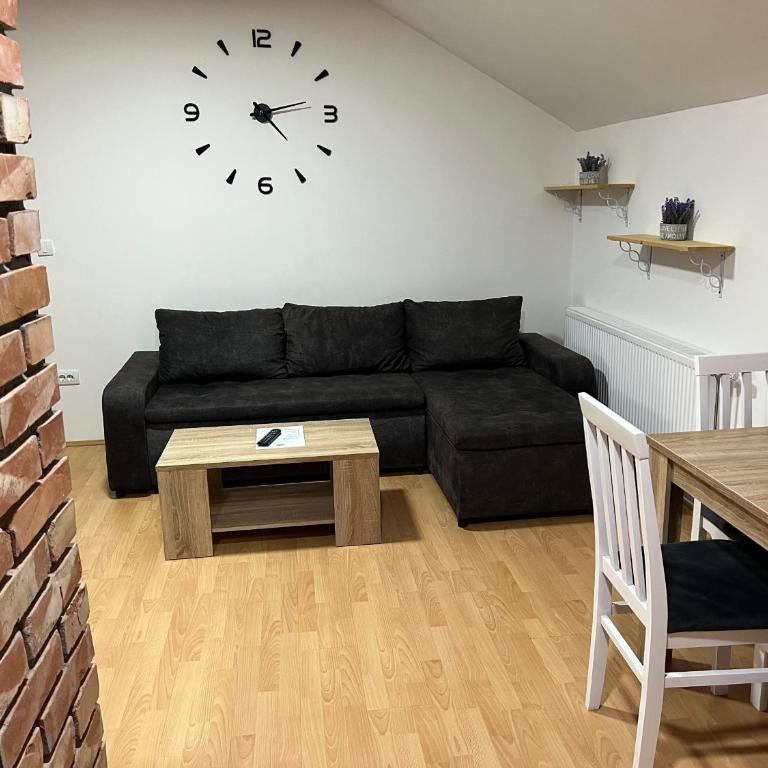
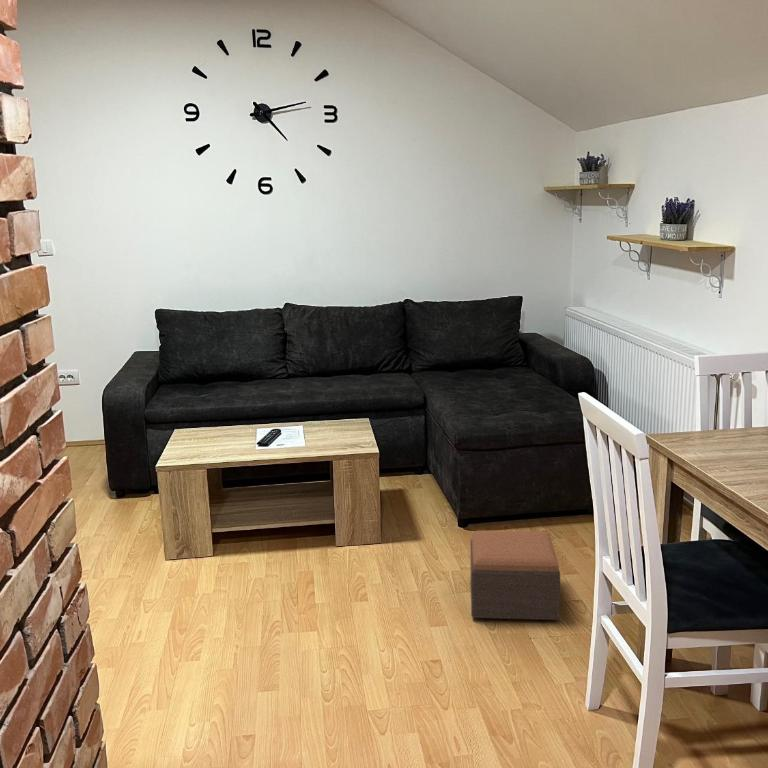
+ footstool (512, 571)
